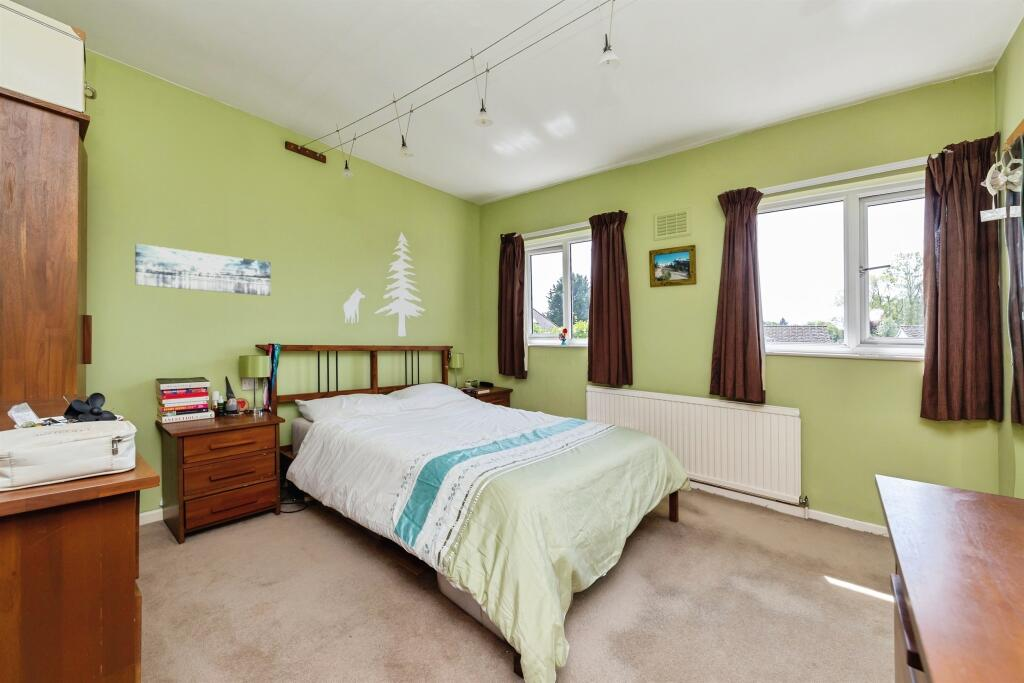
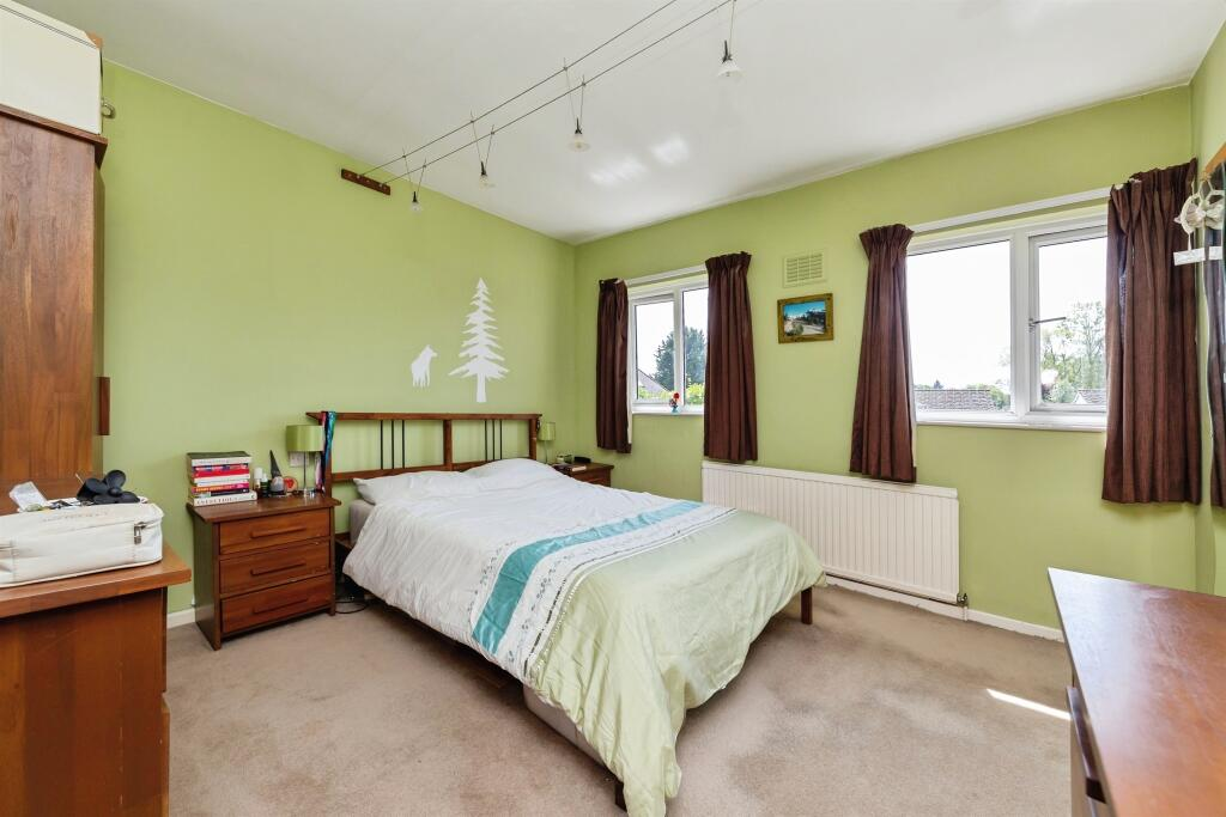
- wall art (209, 272)
